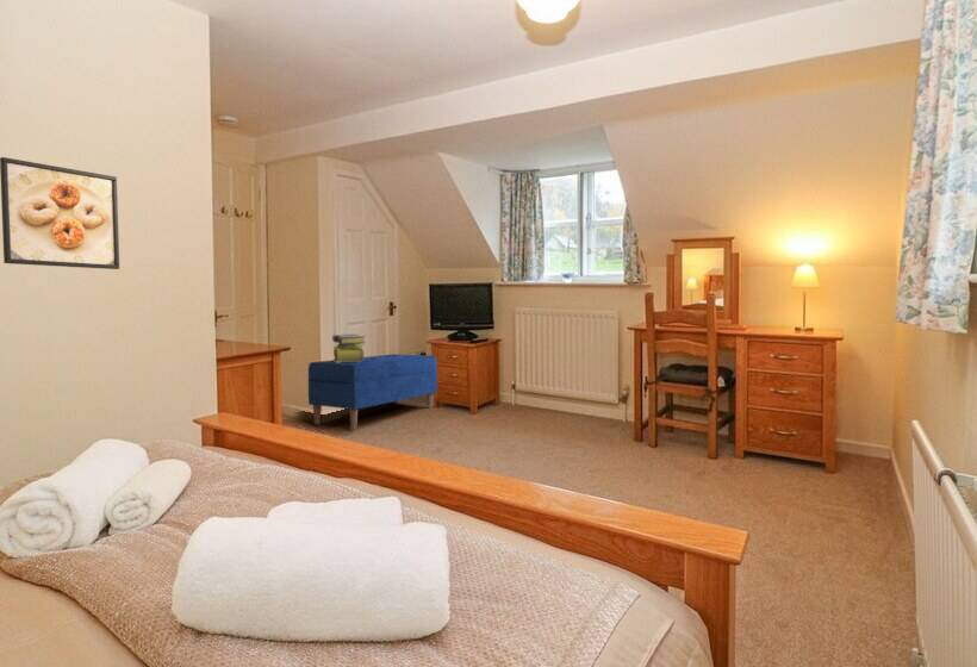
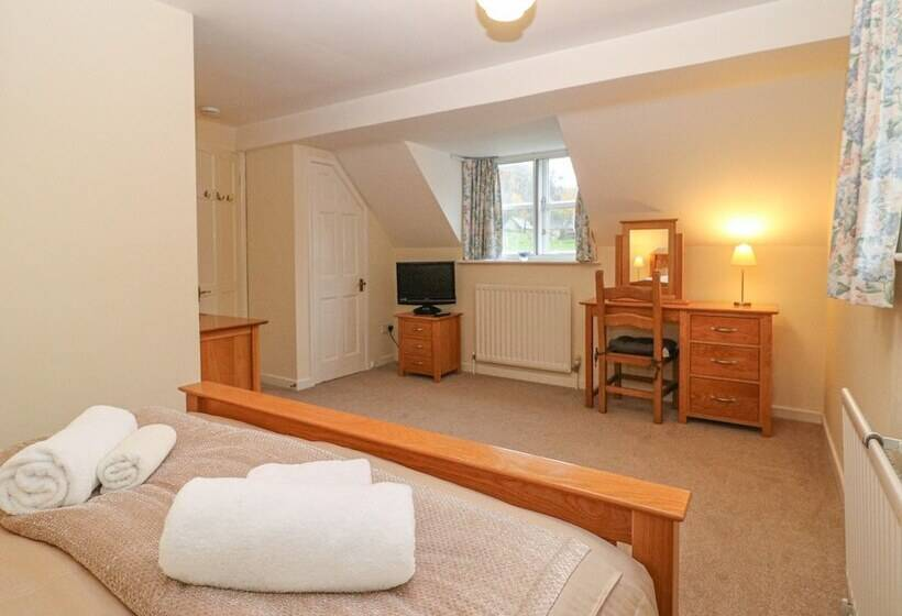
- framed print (63, 217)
- bench (377, 387)
- stack of books (349, 348)
